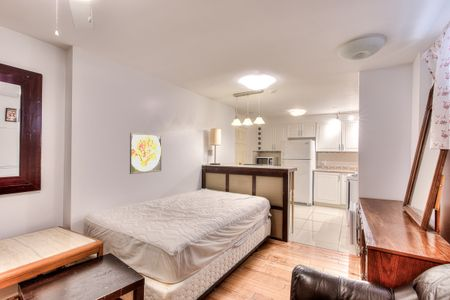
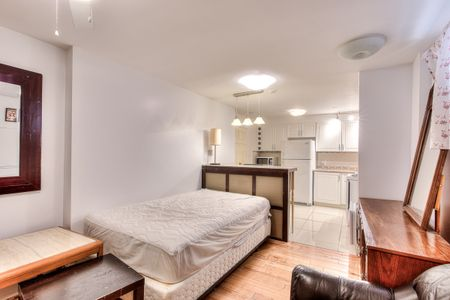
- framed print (146, 153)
